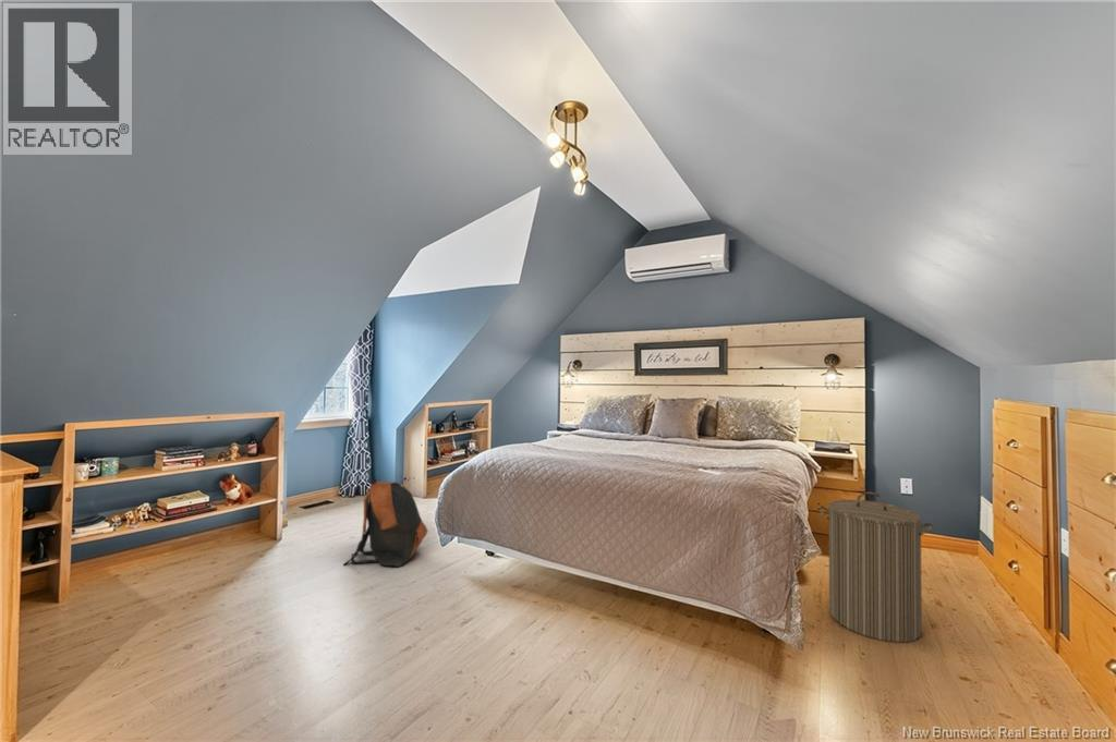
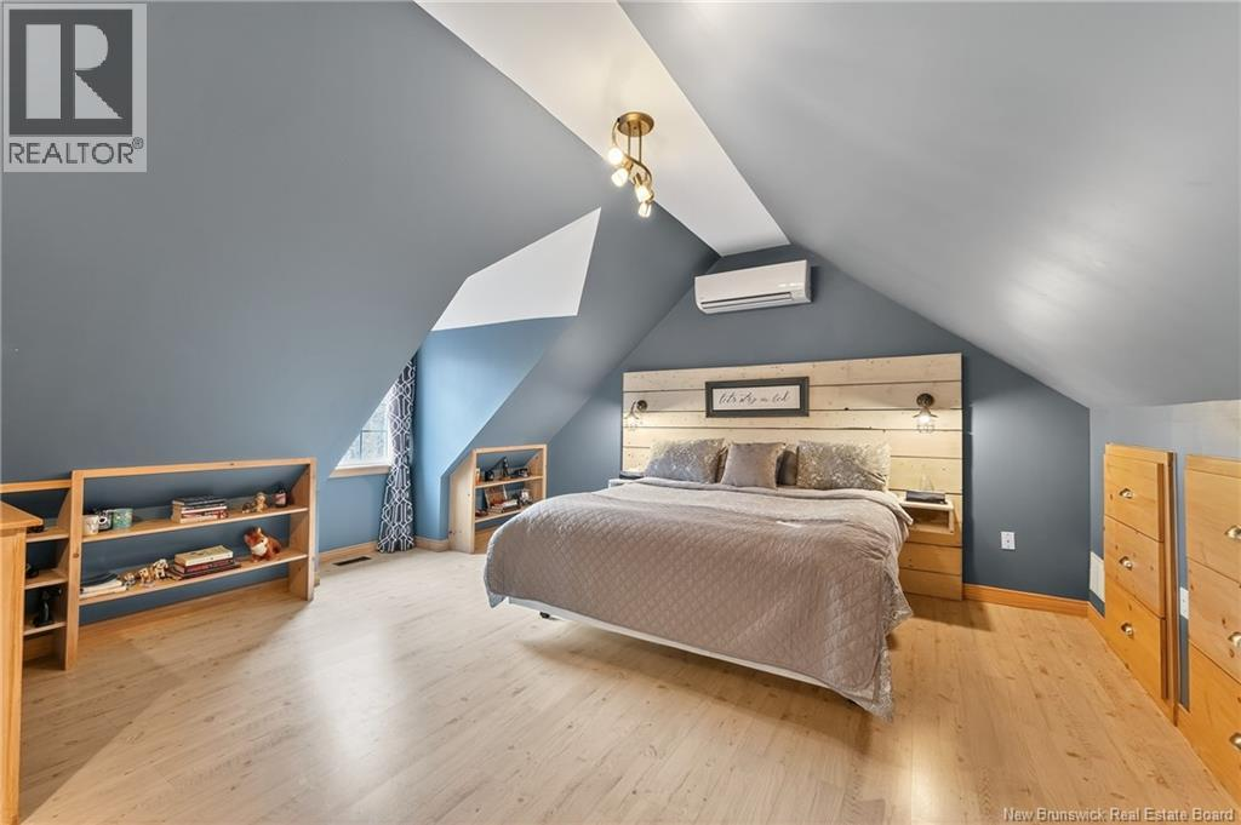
- laundry hamper (873, 556)
- backpack (387, 518)
